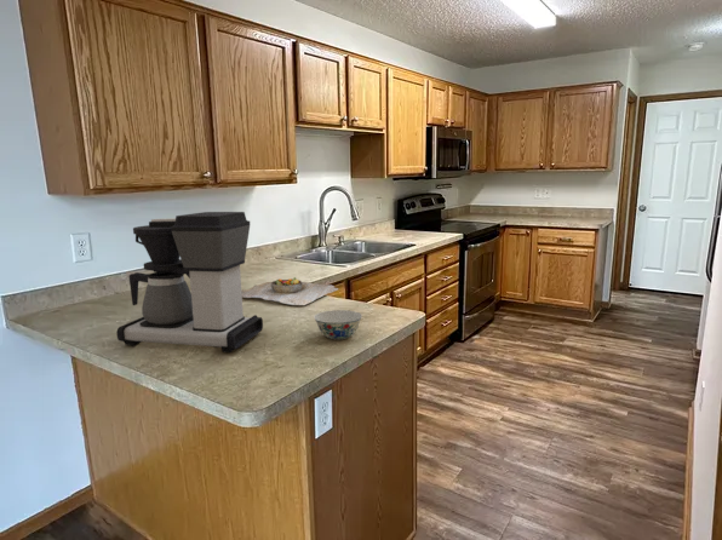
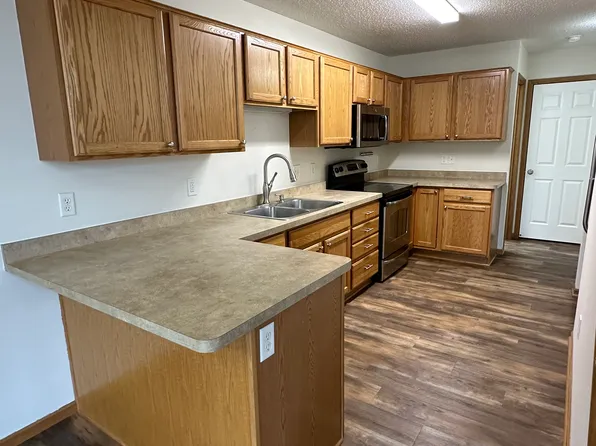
- coffee maker (188, 276)
- chinaware (338, 326)
- cutting board (290, 286)
